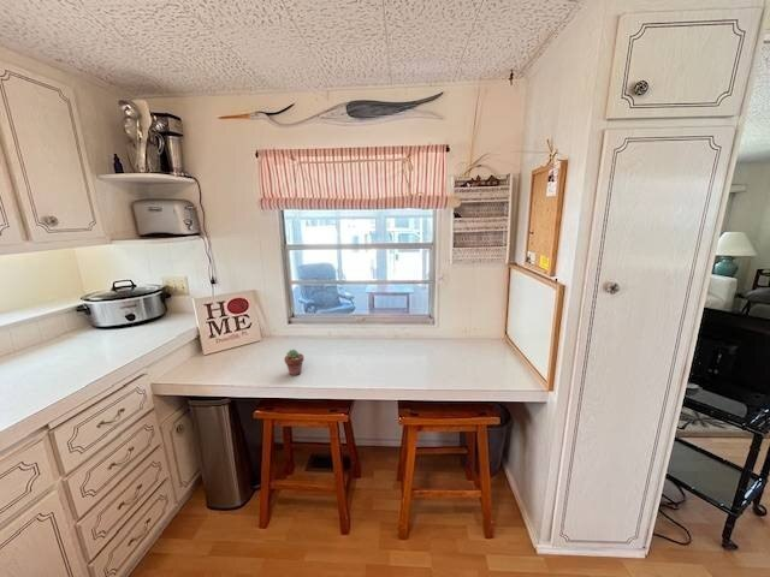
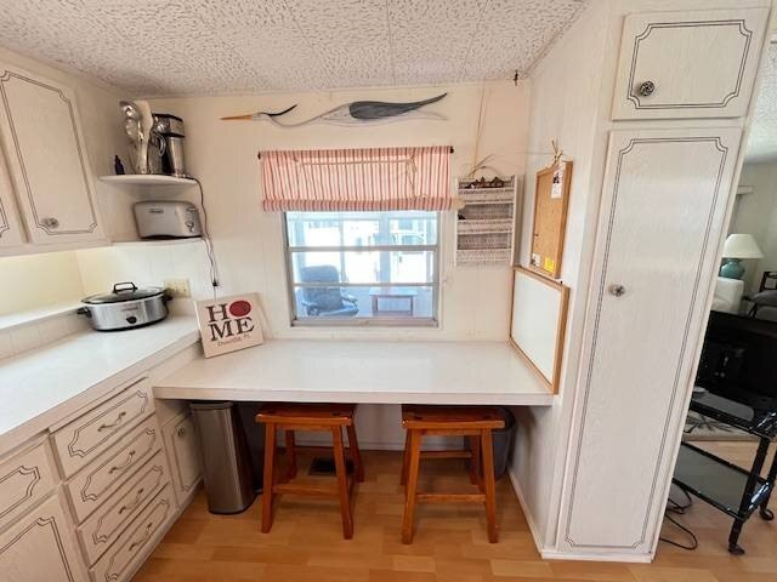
- potted succulent (294, 361)
